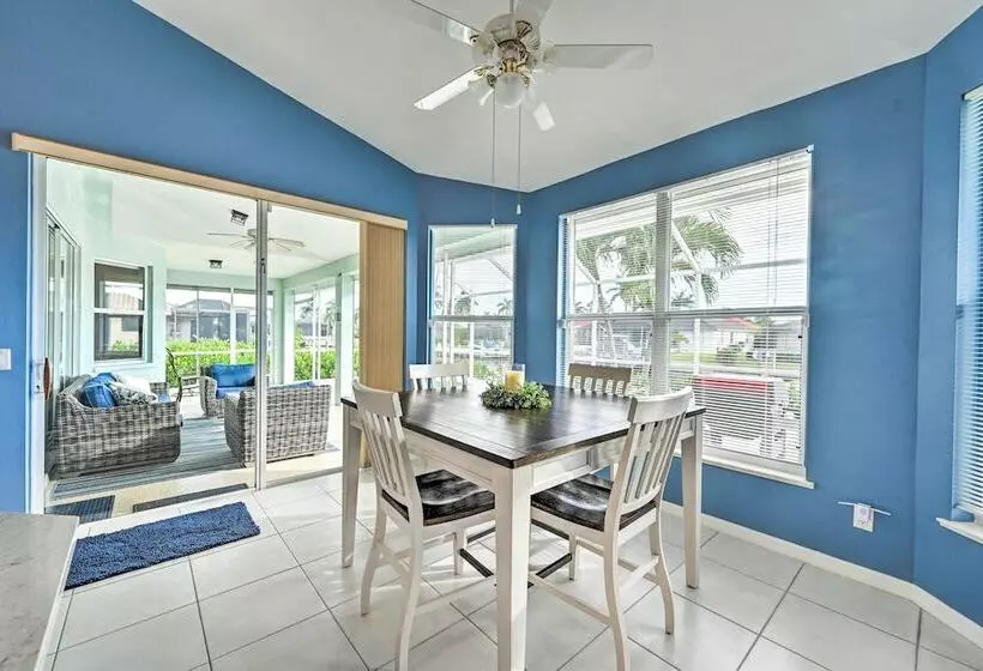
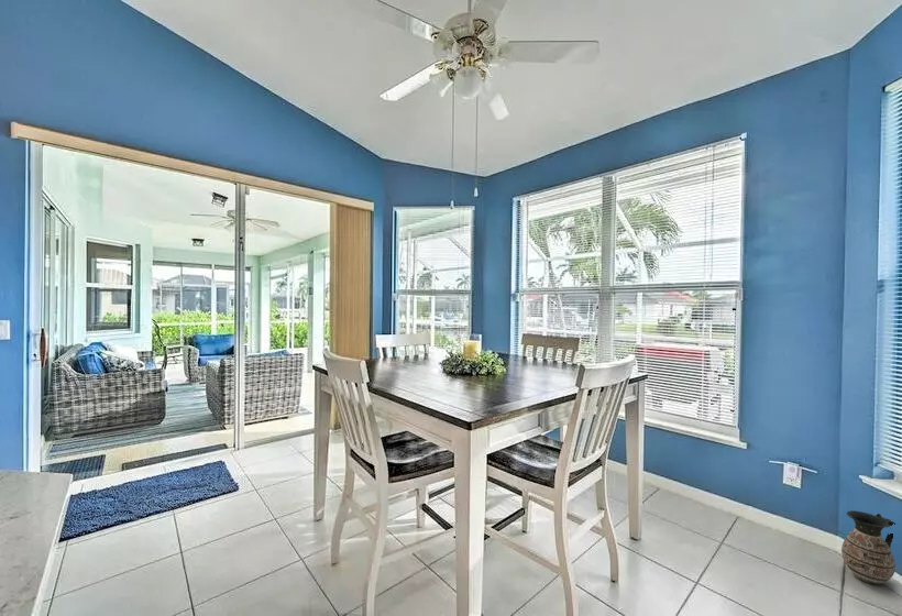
+ ceramic jug (869, 546)
